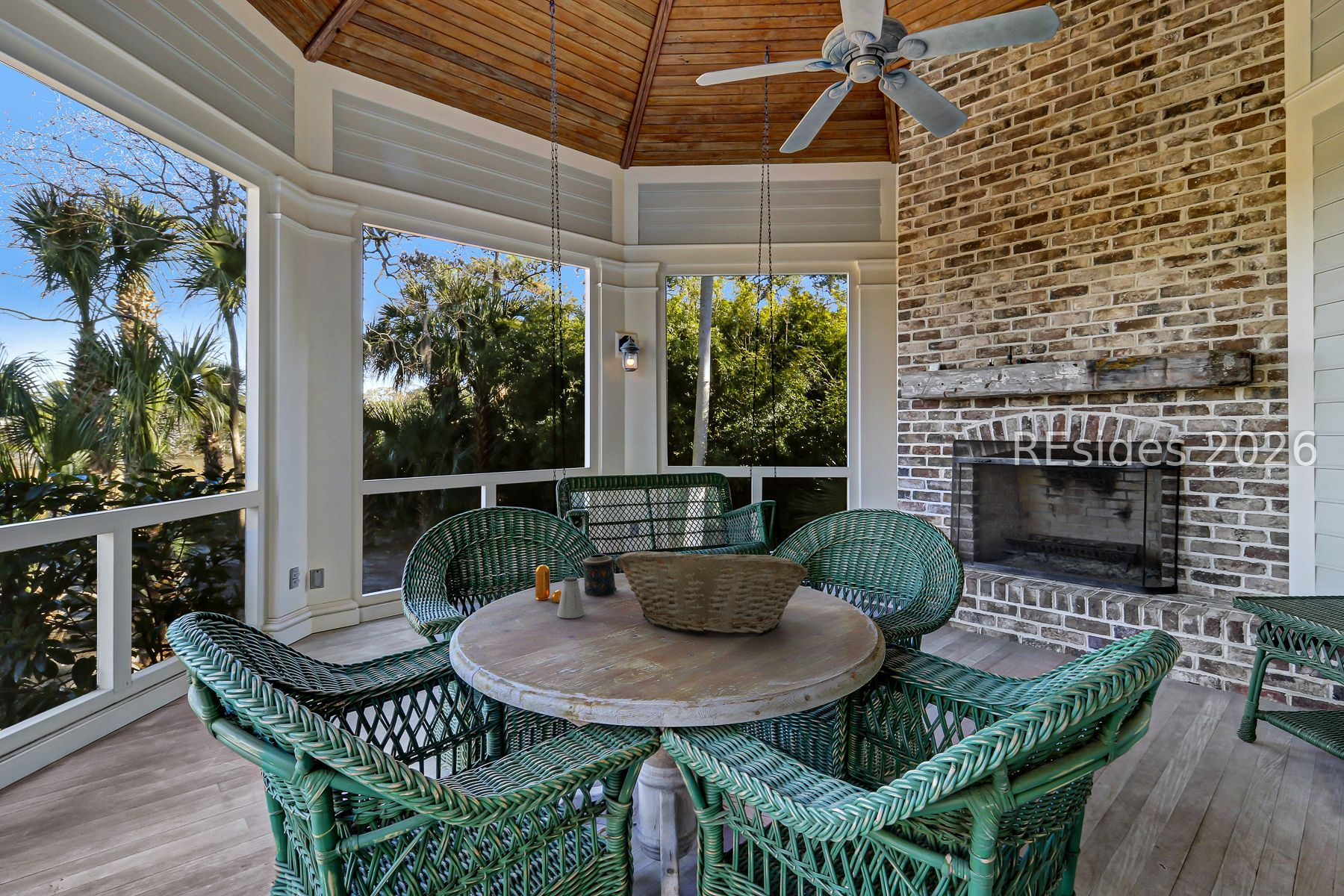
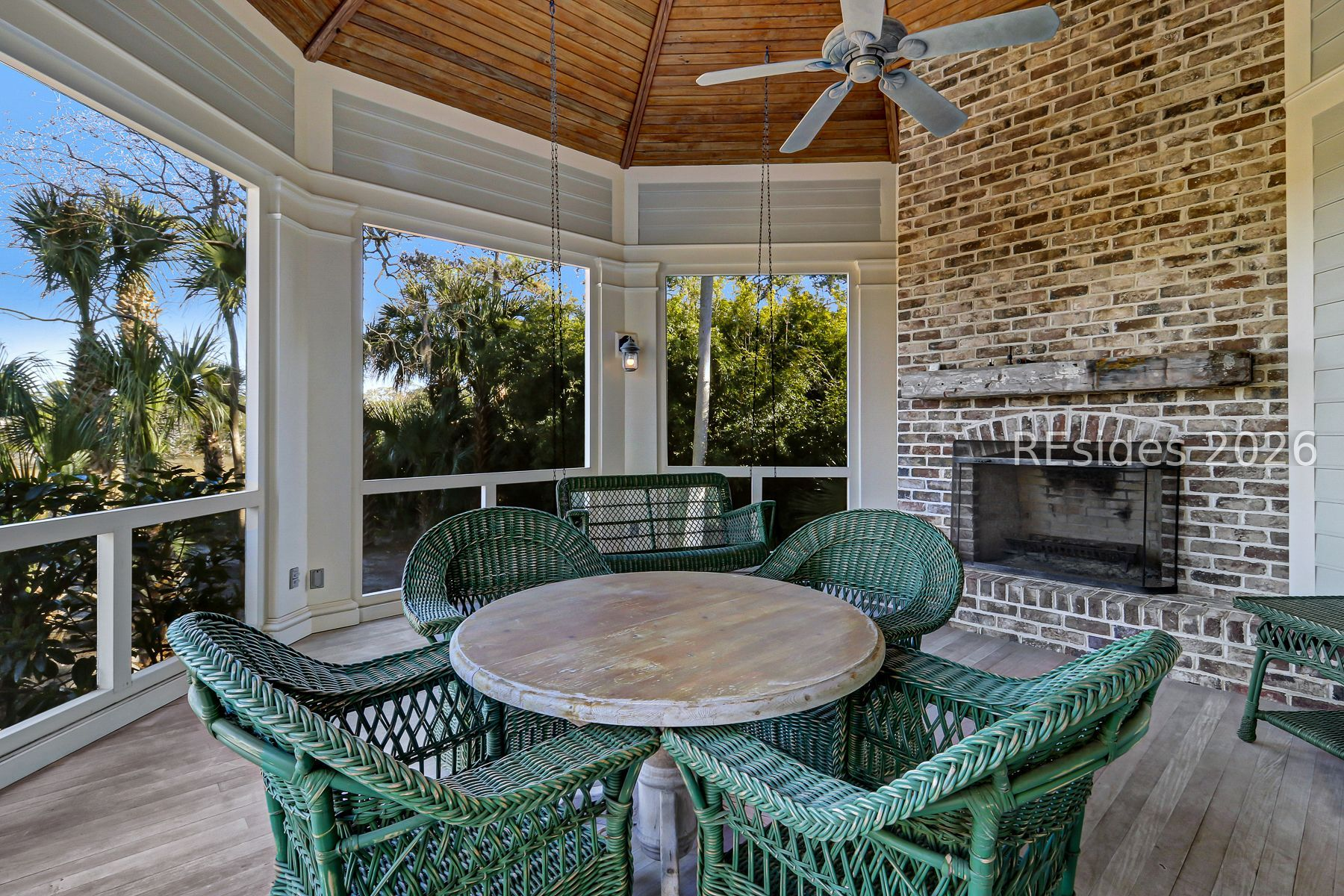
- fruit basket (709, 582)
- saltshaker (570, 596)
- candle (599, 573)
- pepper shaker (550, 582)
